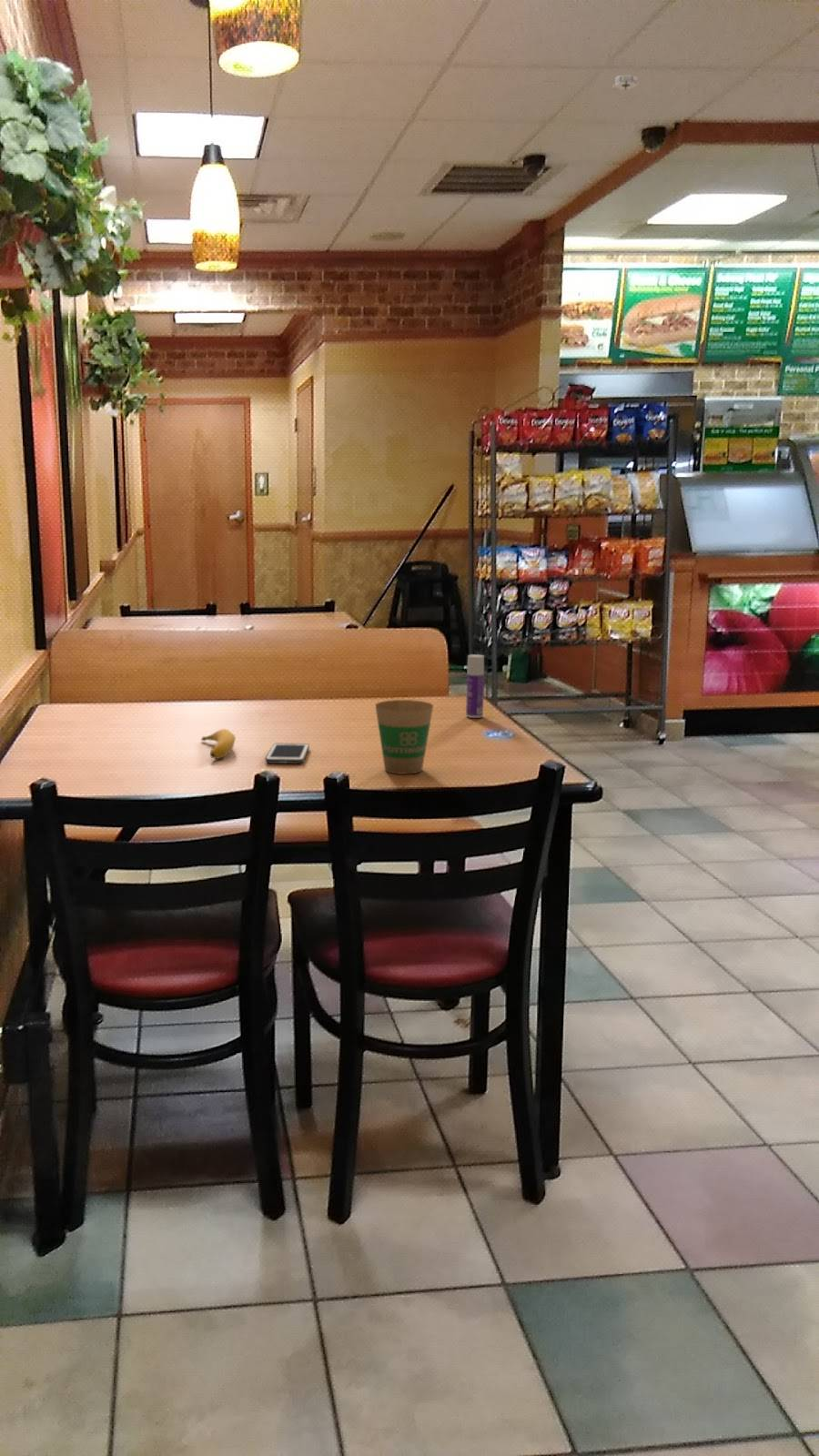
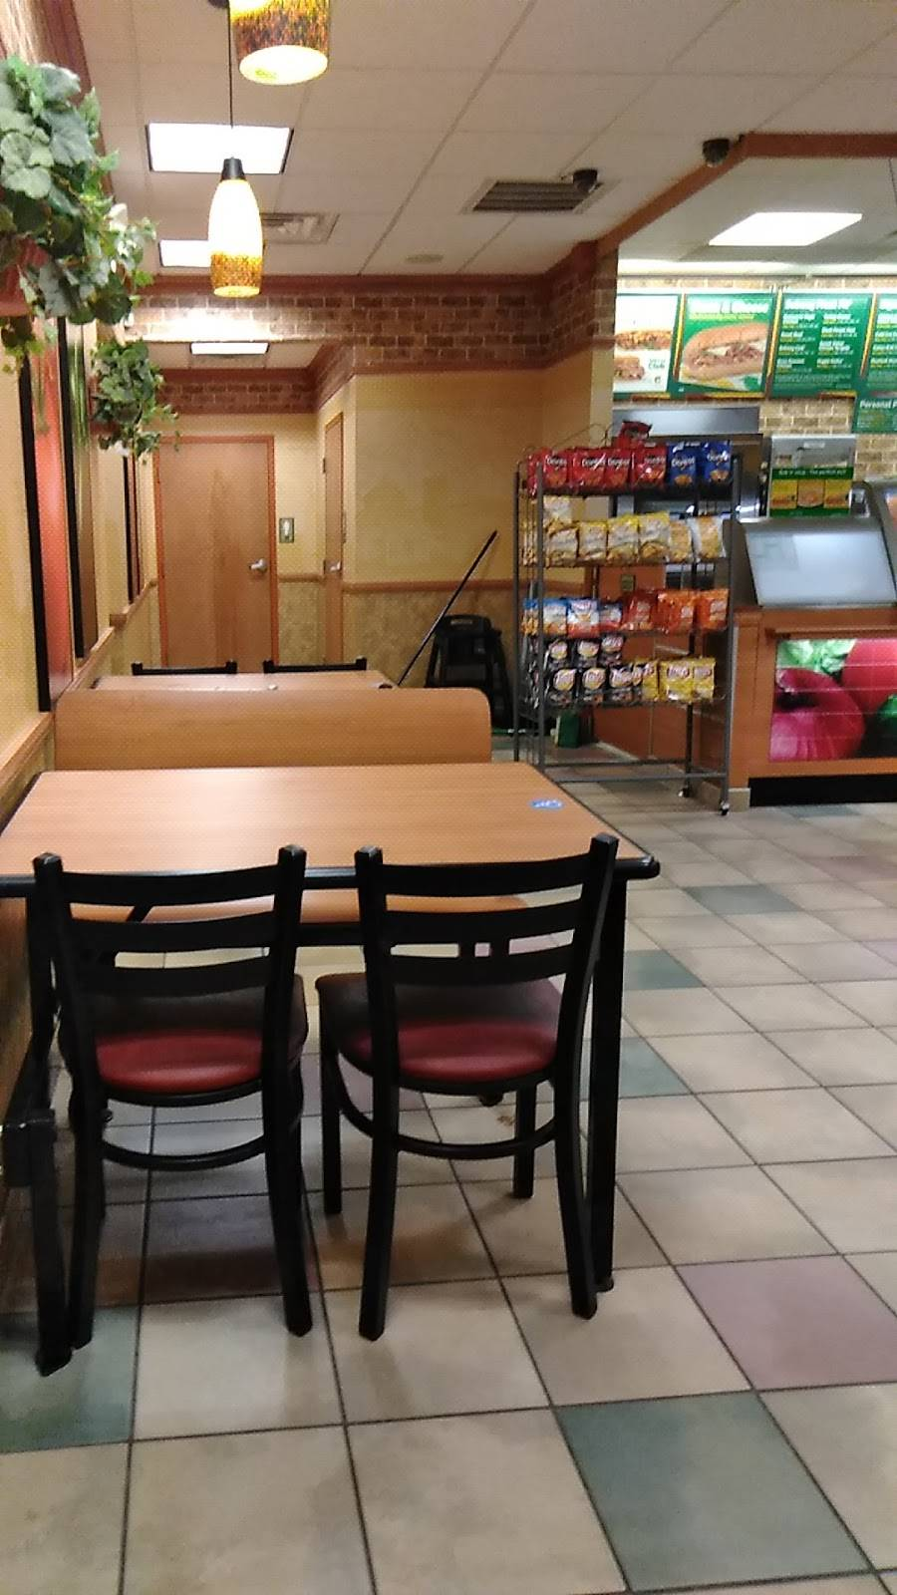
- banana (217, 741)
- cell phone (288, 753)
- paper cup (403, 737)
- smoke detector (625, 82)
- bottle (475, 686)
